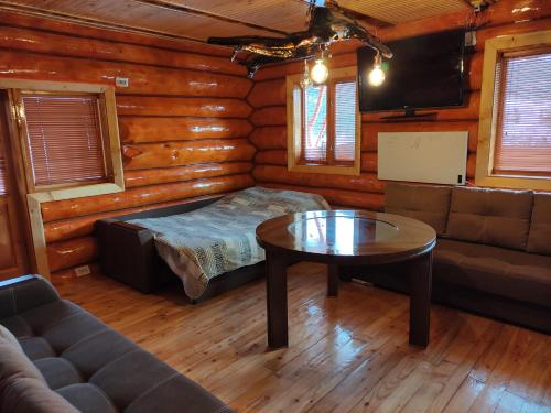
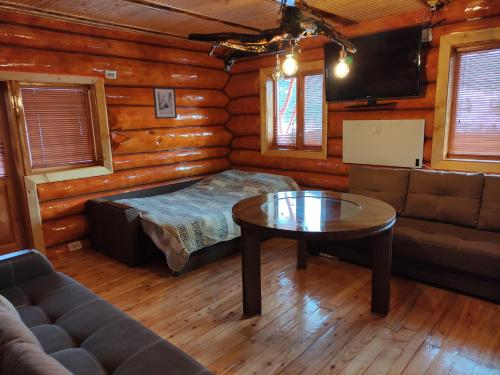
+ wall art (165, 103)
